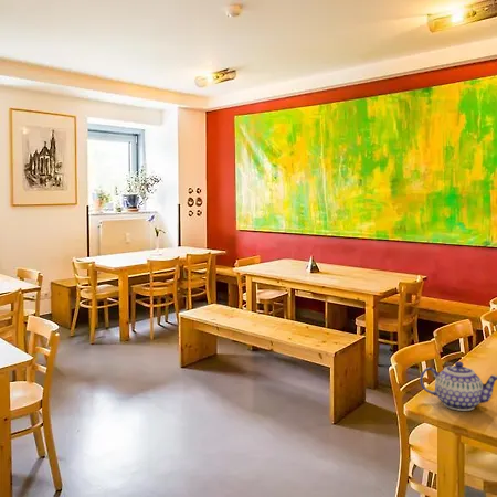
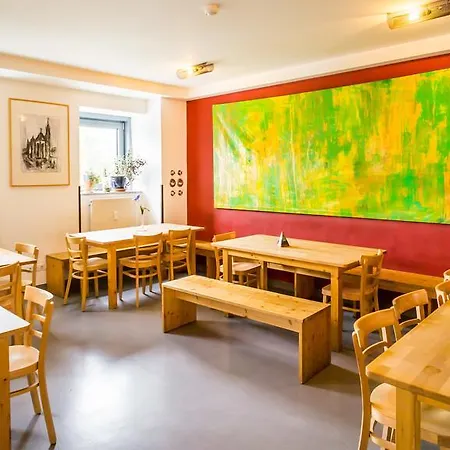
- teapot (458, 383)
